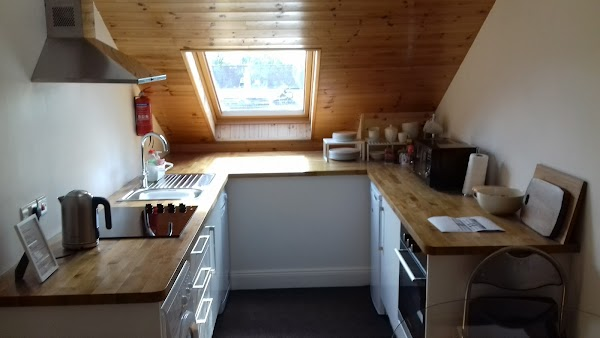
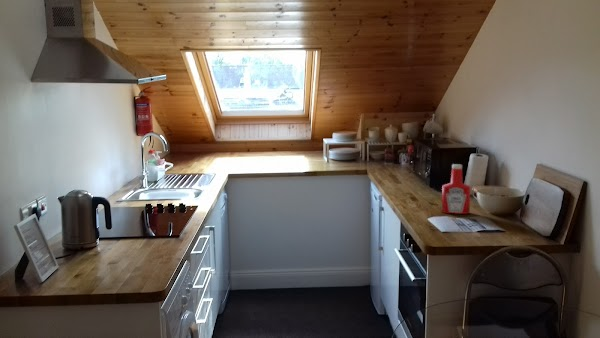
+ soap bottle (456, 188)
